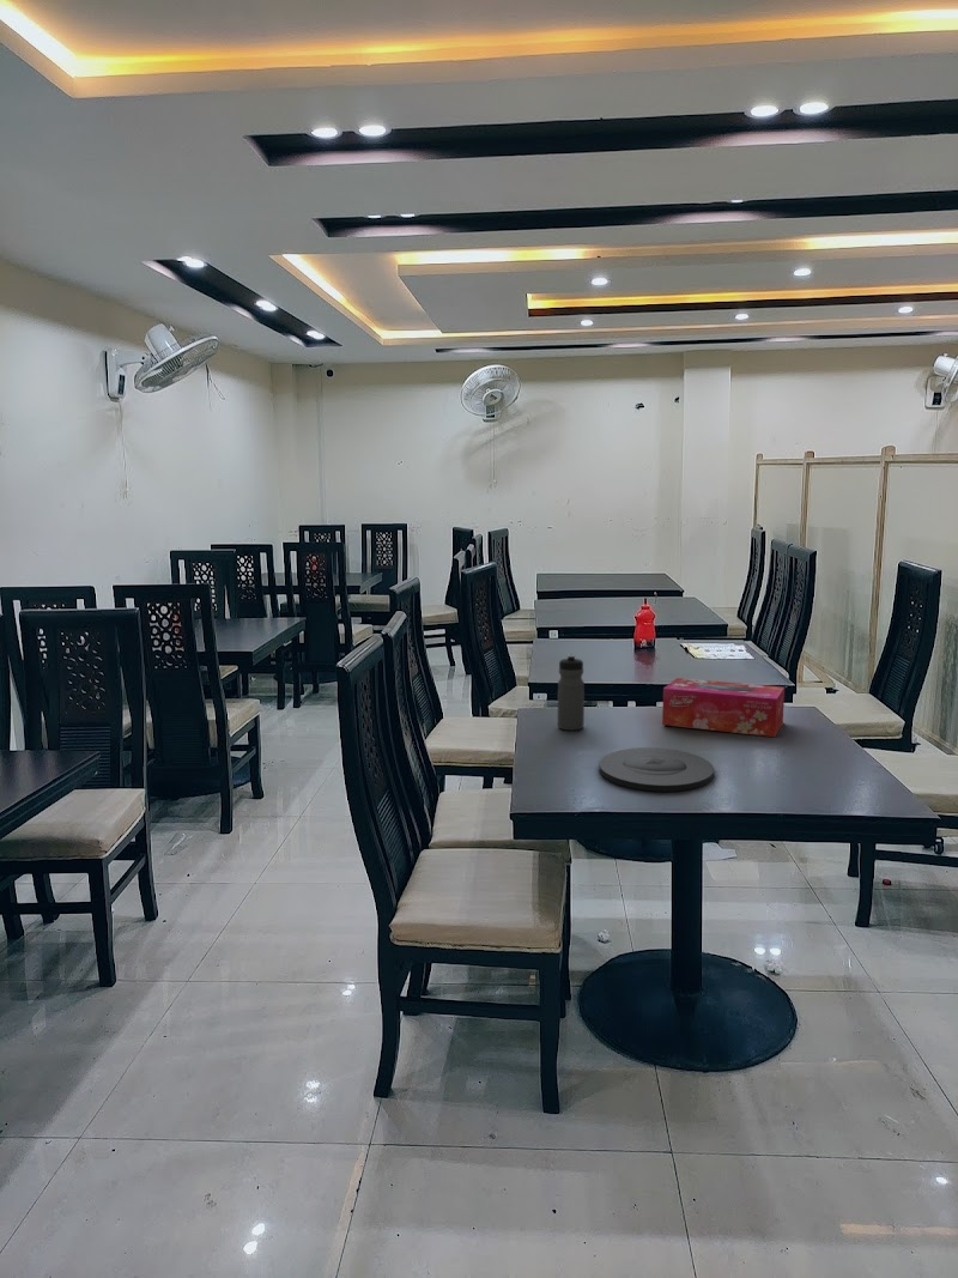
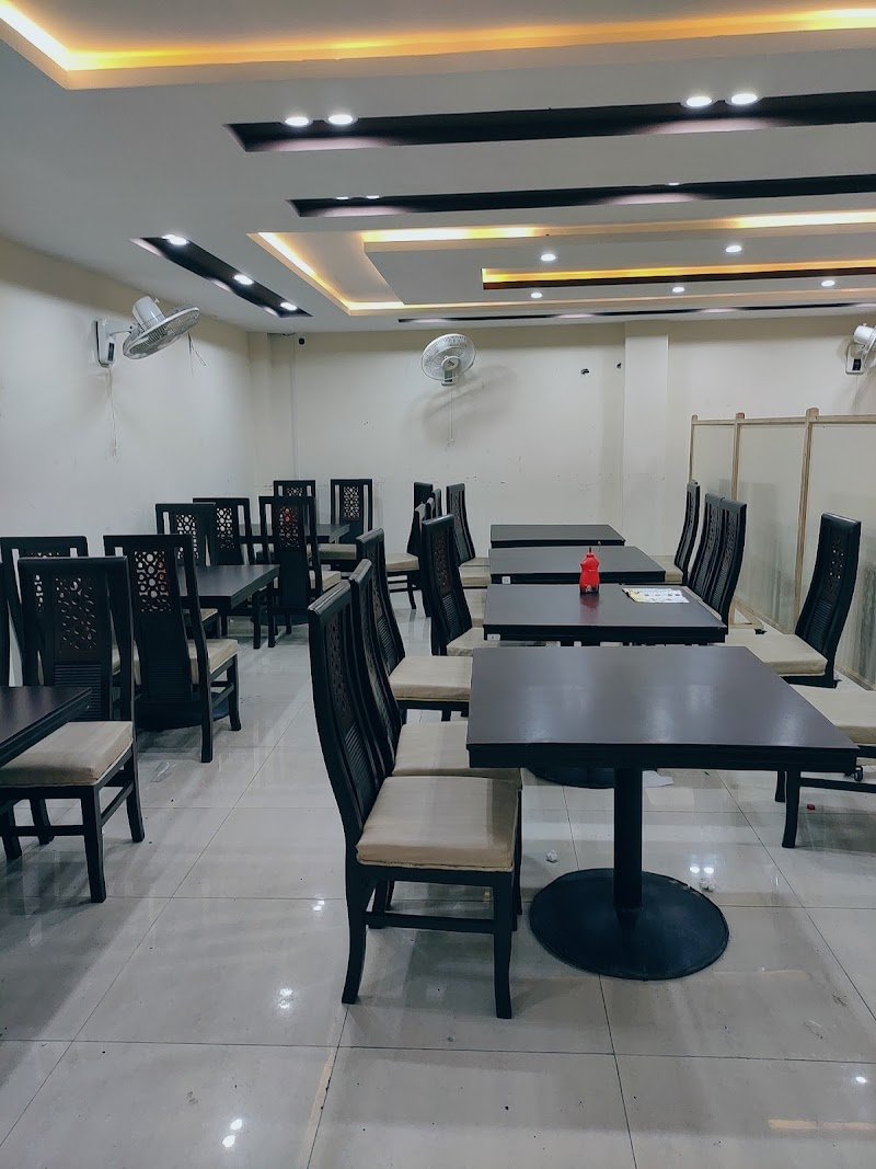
- plate (655, 763)
- tissue box (723, 705)
- water bottle (570, 691)
